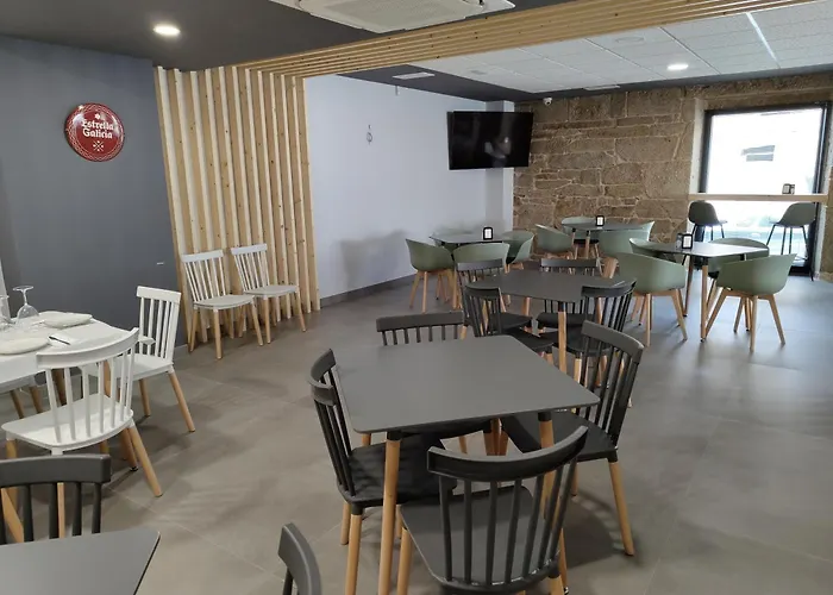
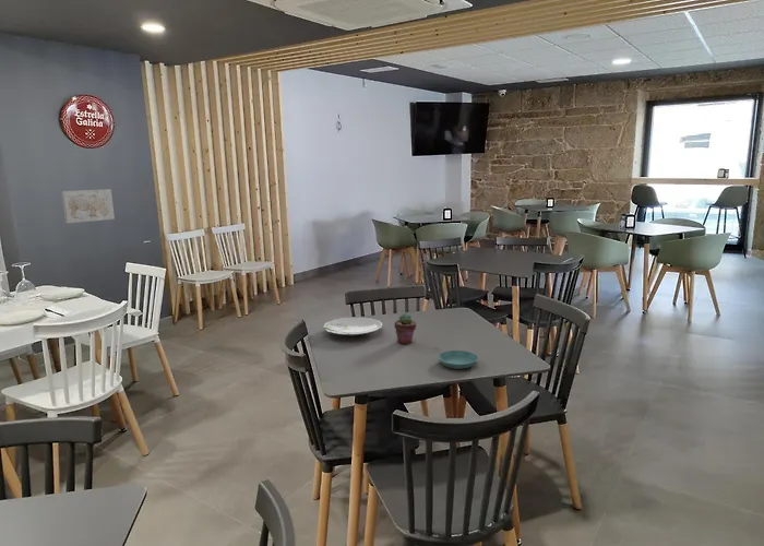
+ wall art (88, 205)
+ saucer (457, 360)
+ potted succulent (405, 328)
+ plate (353, 329)
